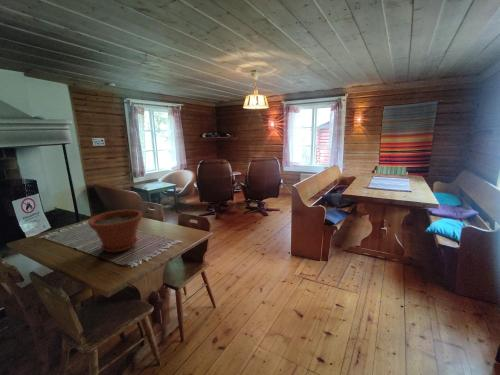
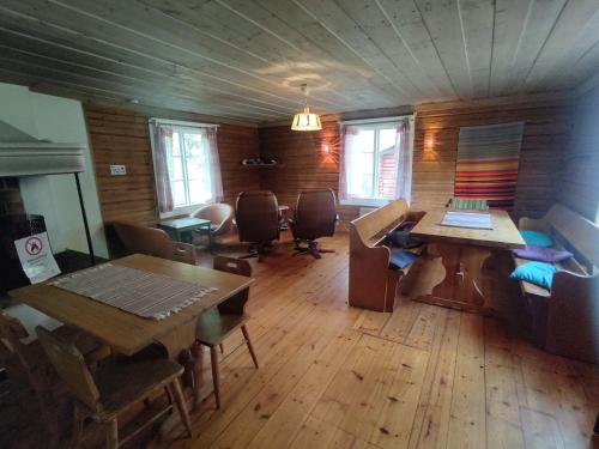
- plant pot (118, 231)
